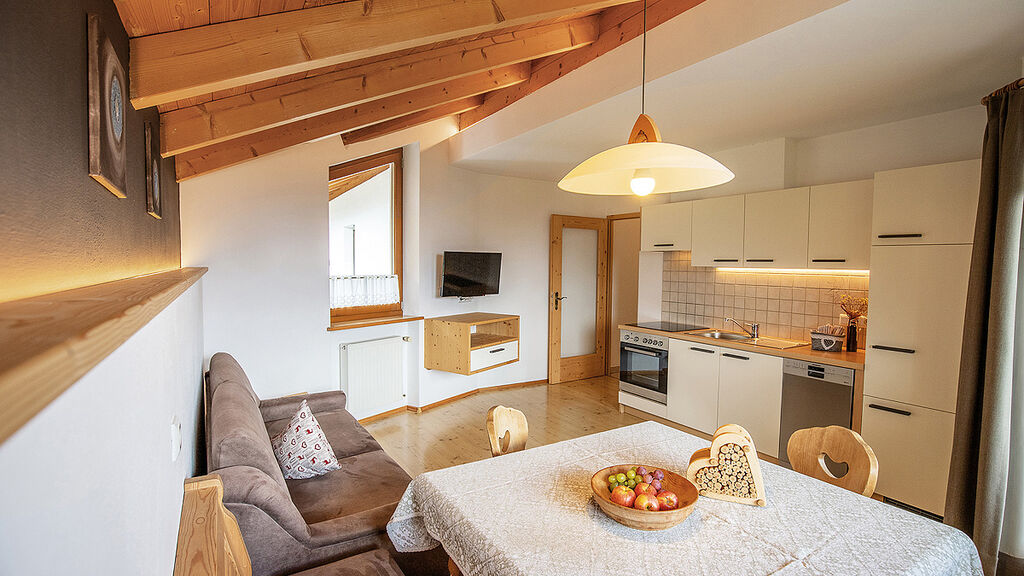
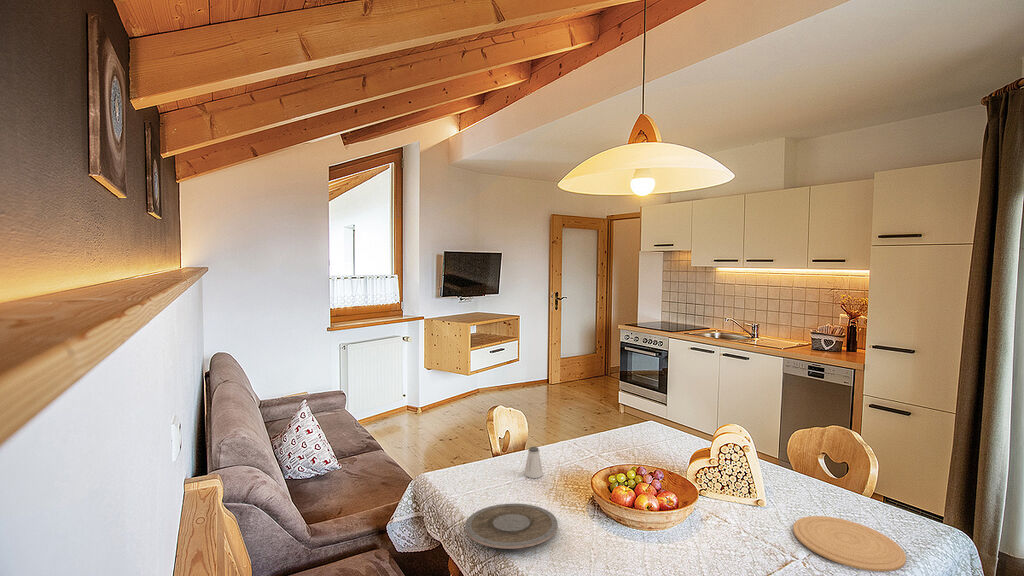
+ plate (511, 523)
+ plate (846, 540)
+ saltshaker (533, 461)
